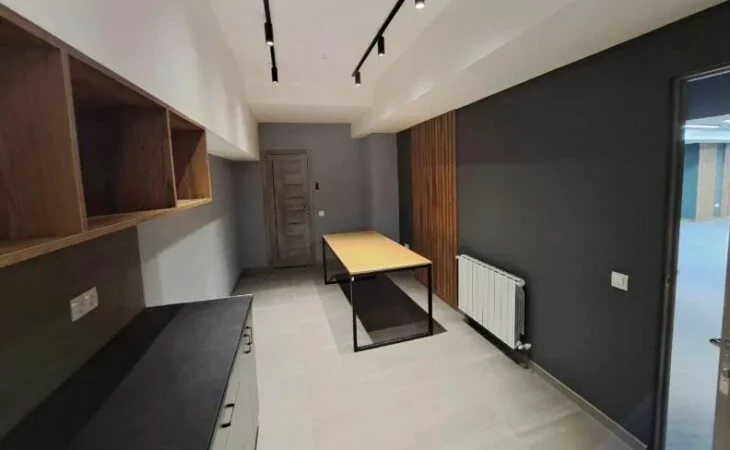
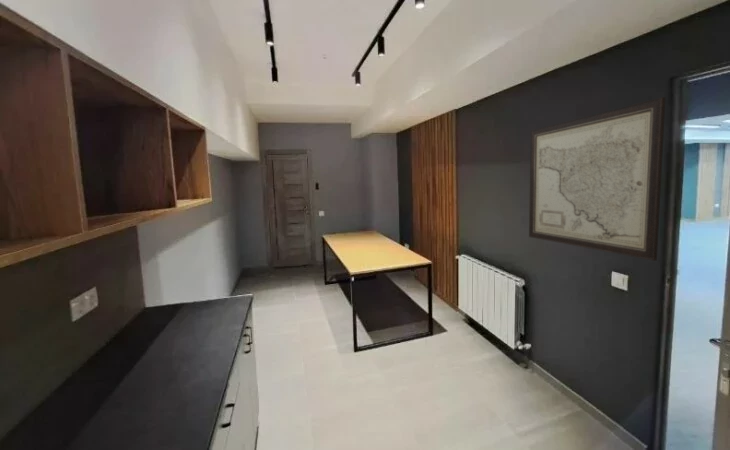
+ wall art (581, 183)
